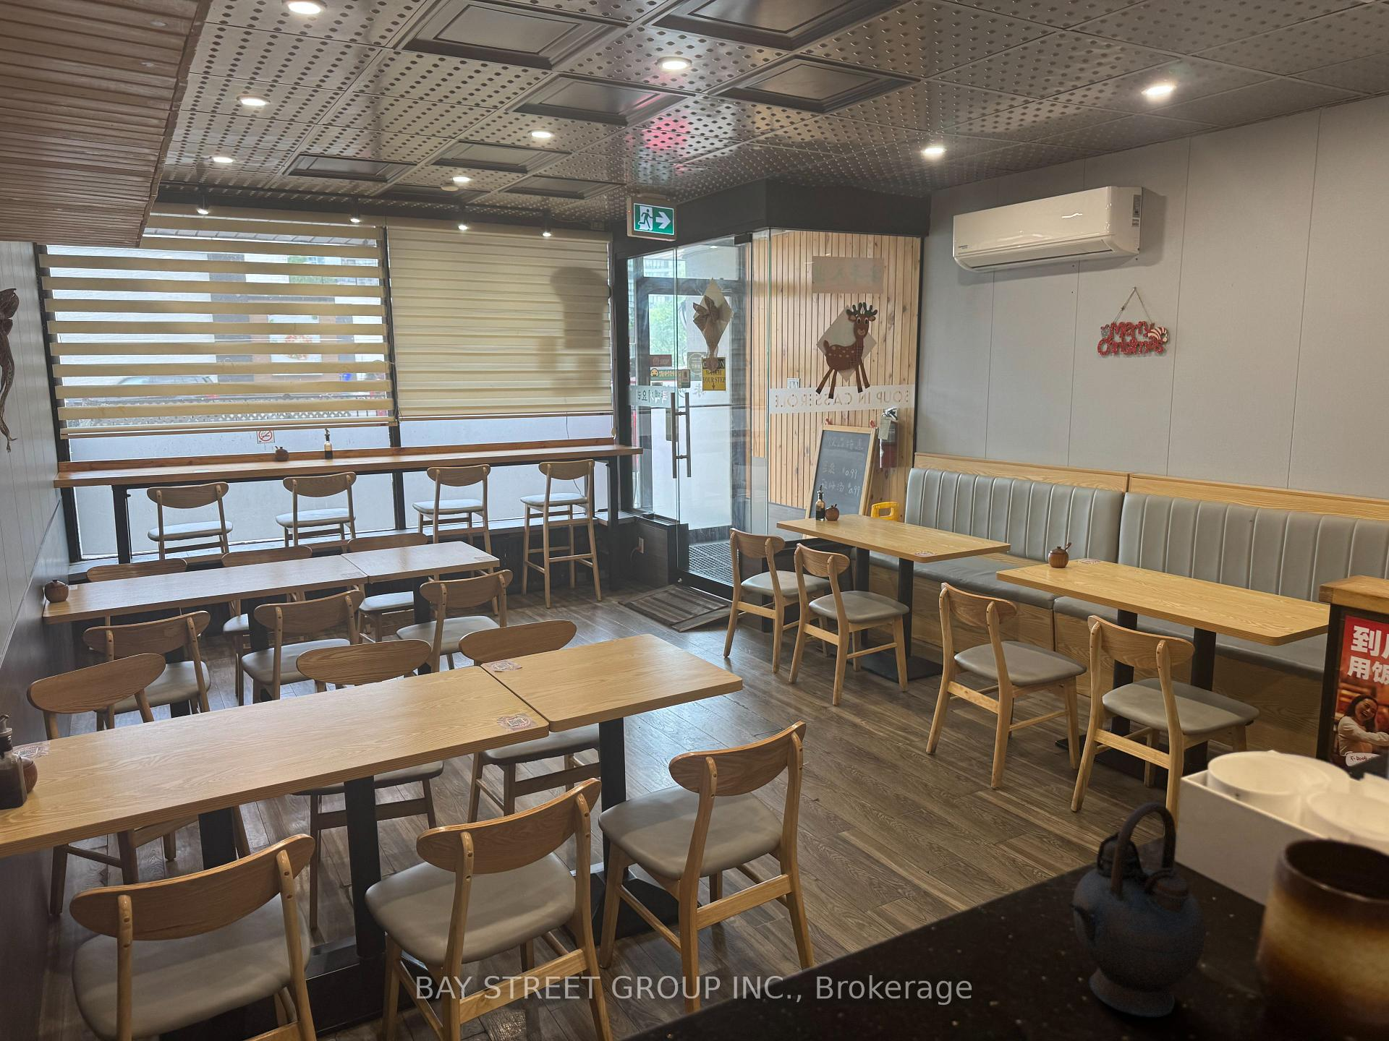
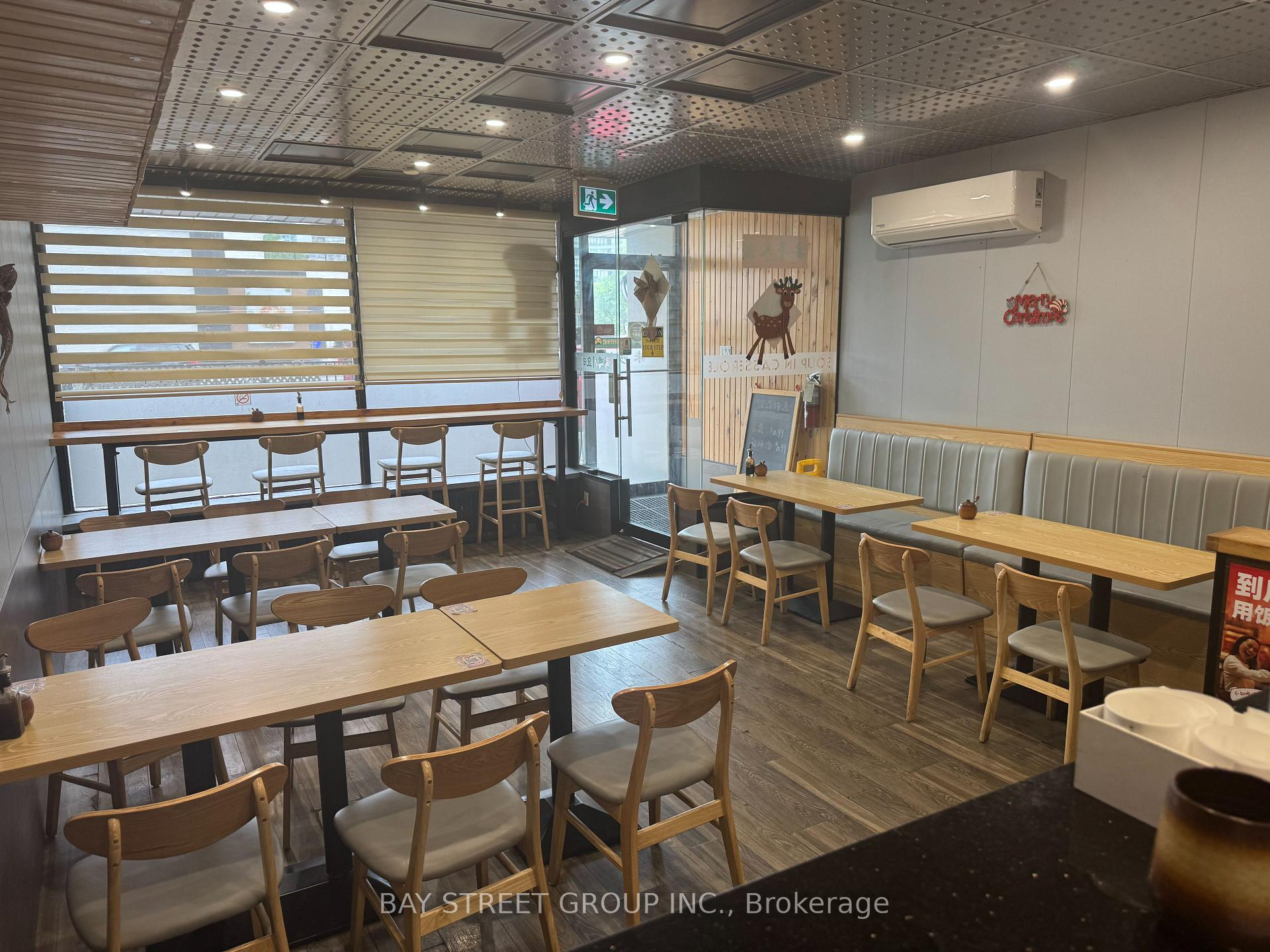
- teapot (1128, 902)
